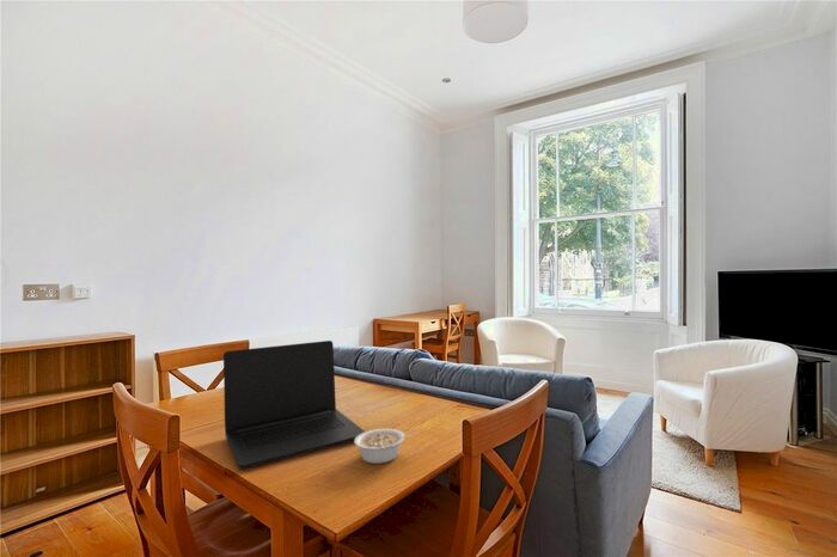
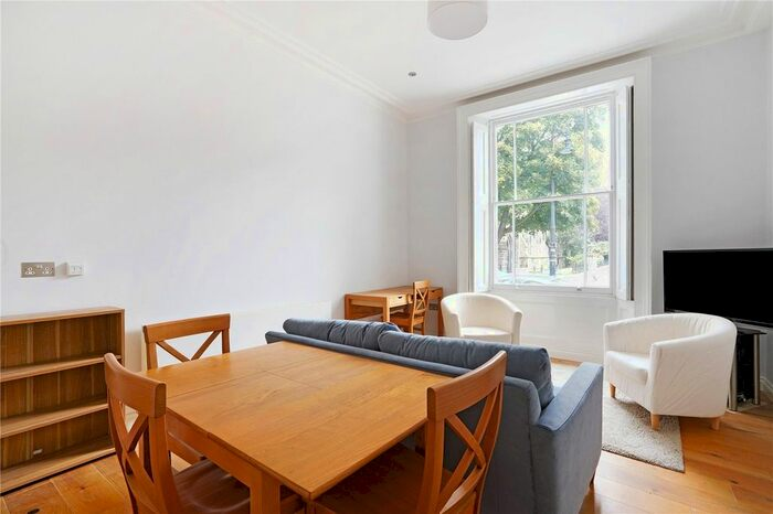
- legume (381, 443)
- laptop (293, 393)
